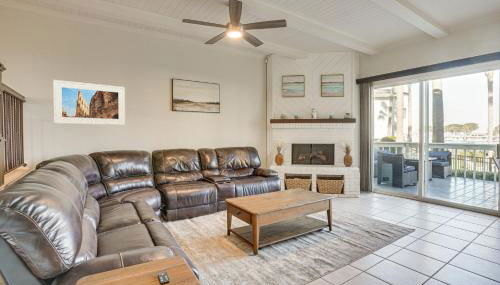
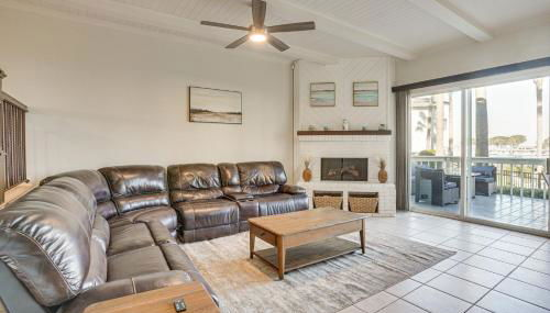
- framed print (91, 104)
